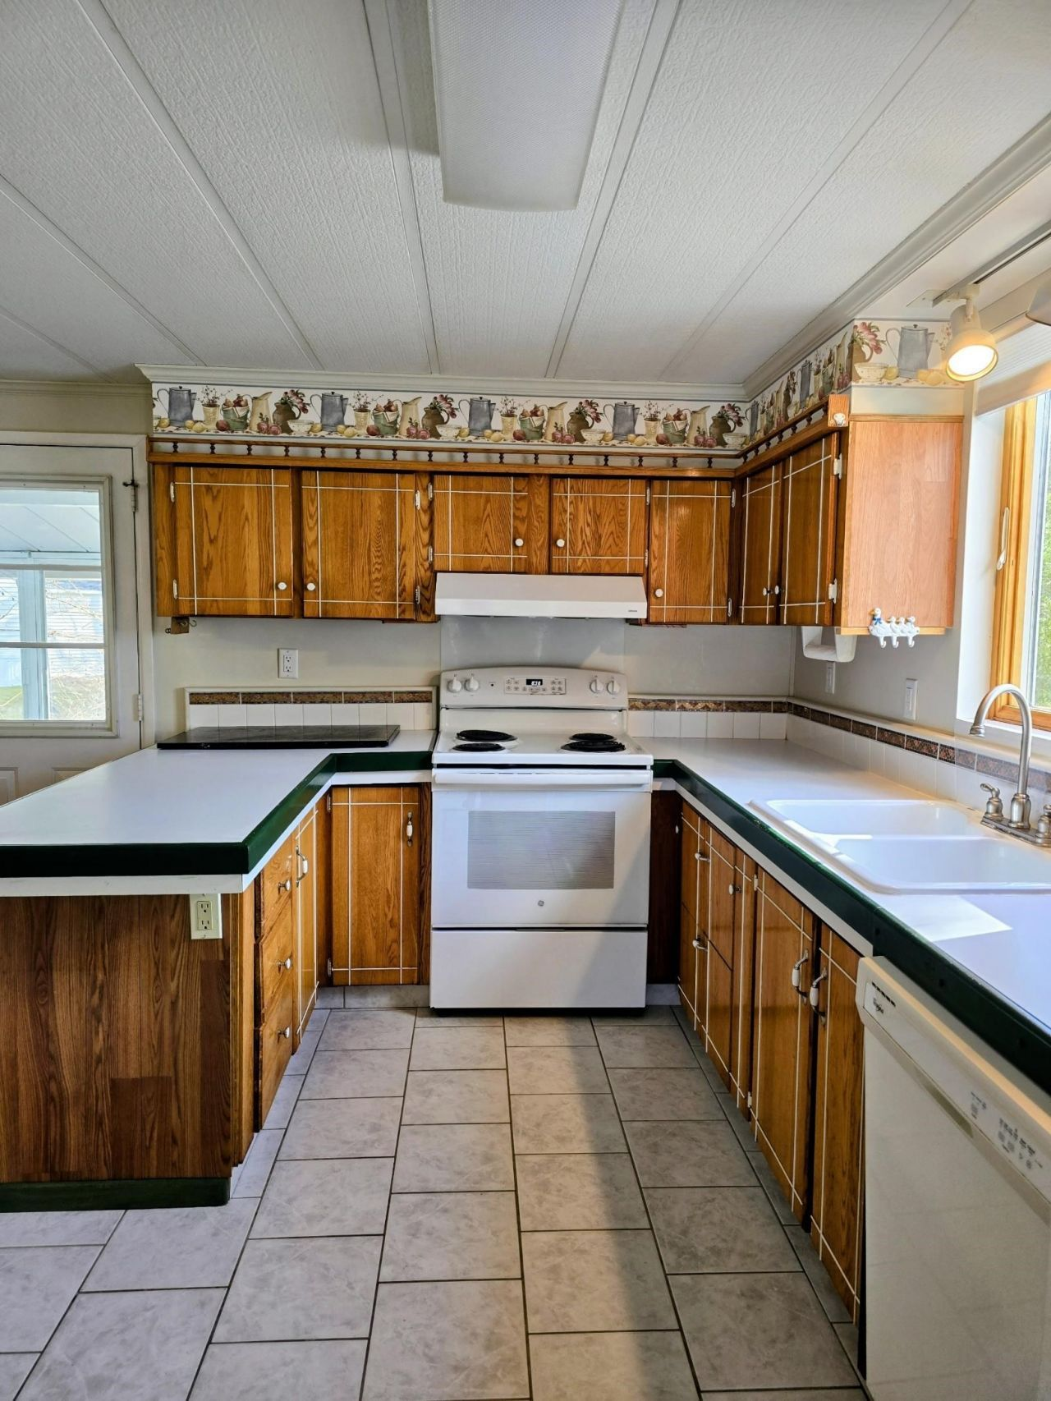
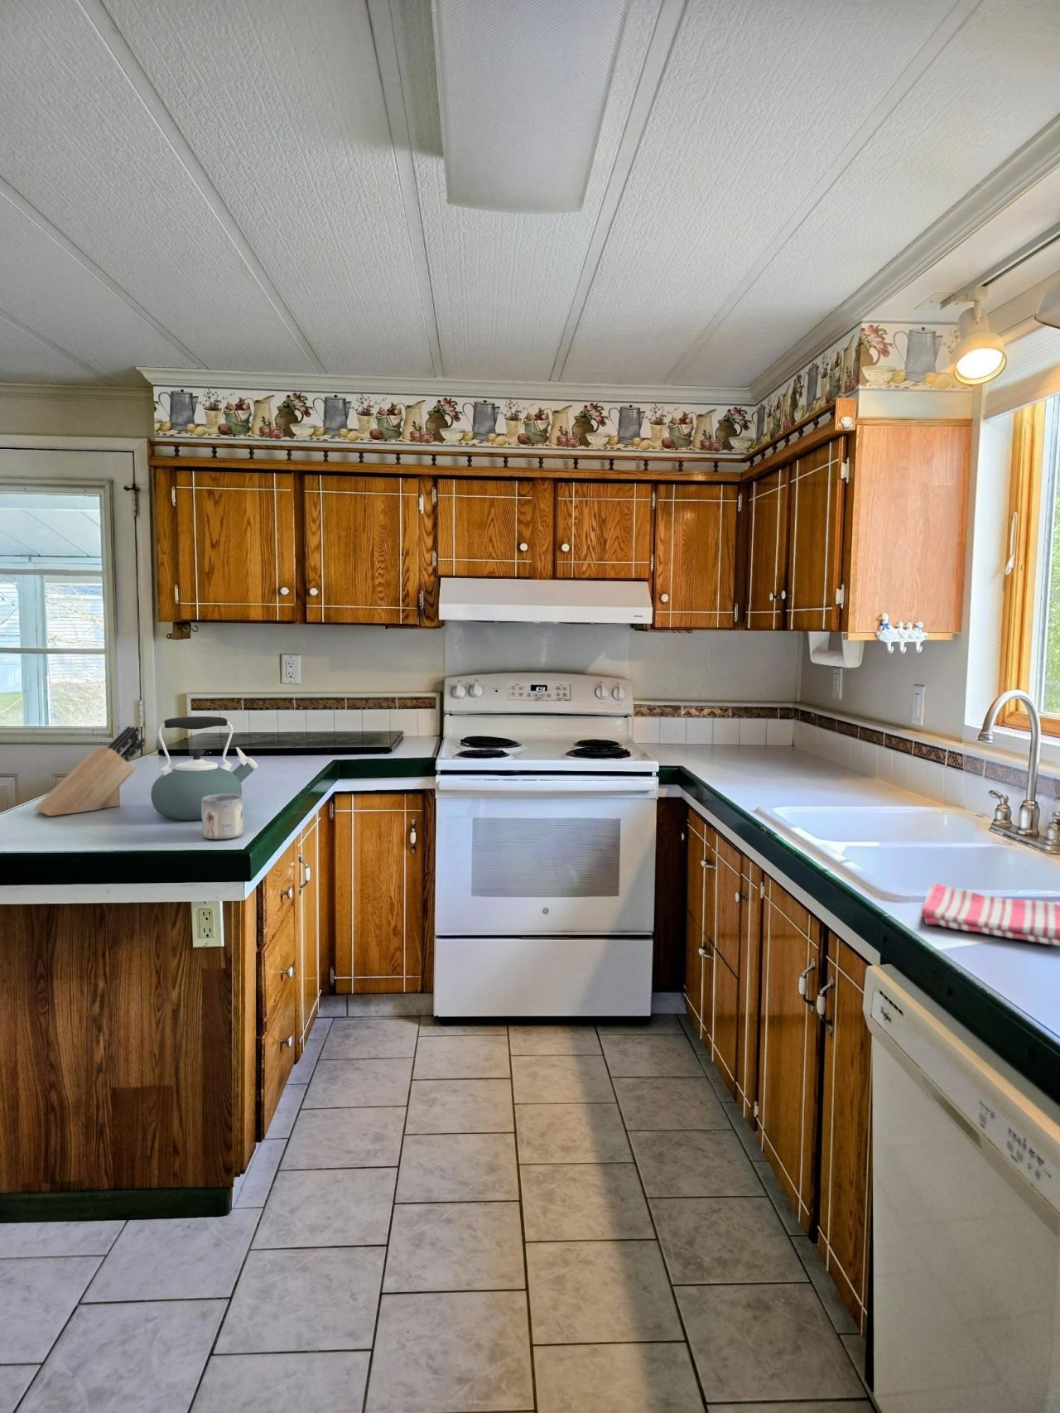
+ mug (220, 815)
+ dish towel (1002, 913)
+ kettle (205, 765)
+ knife block (92, 768)
